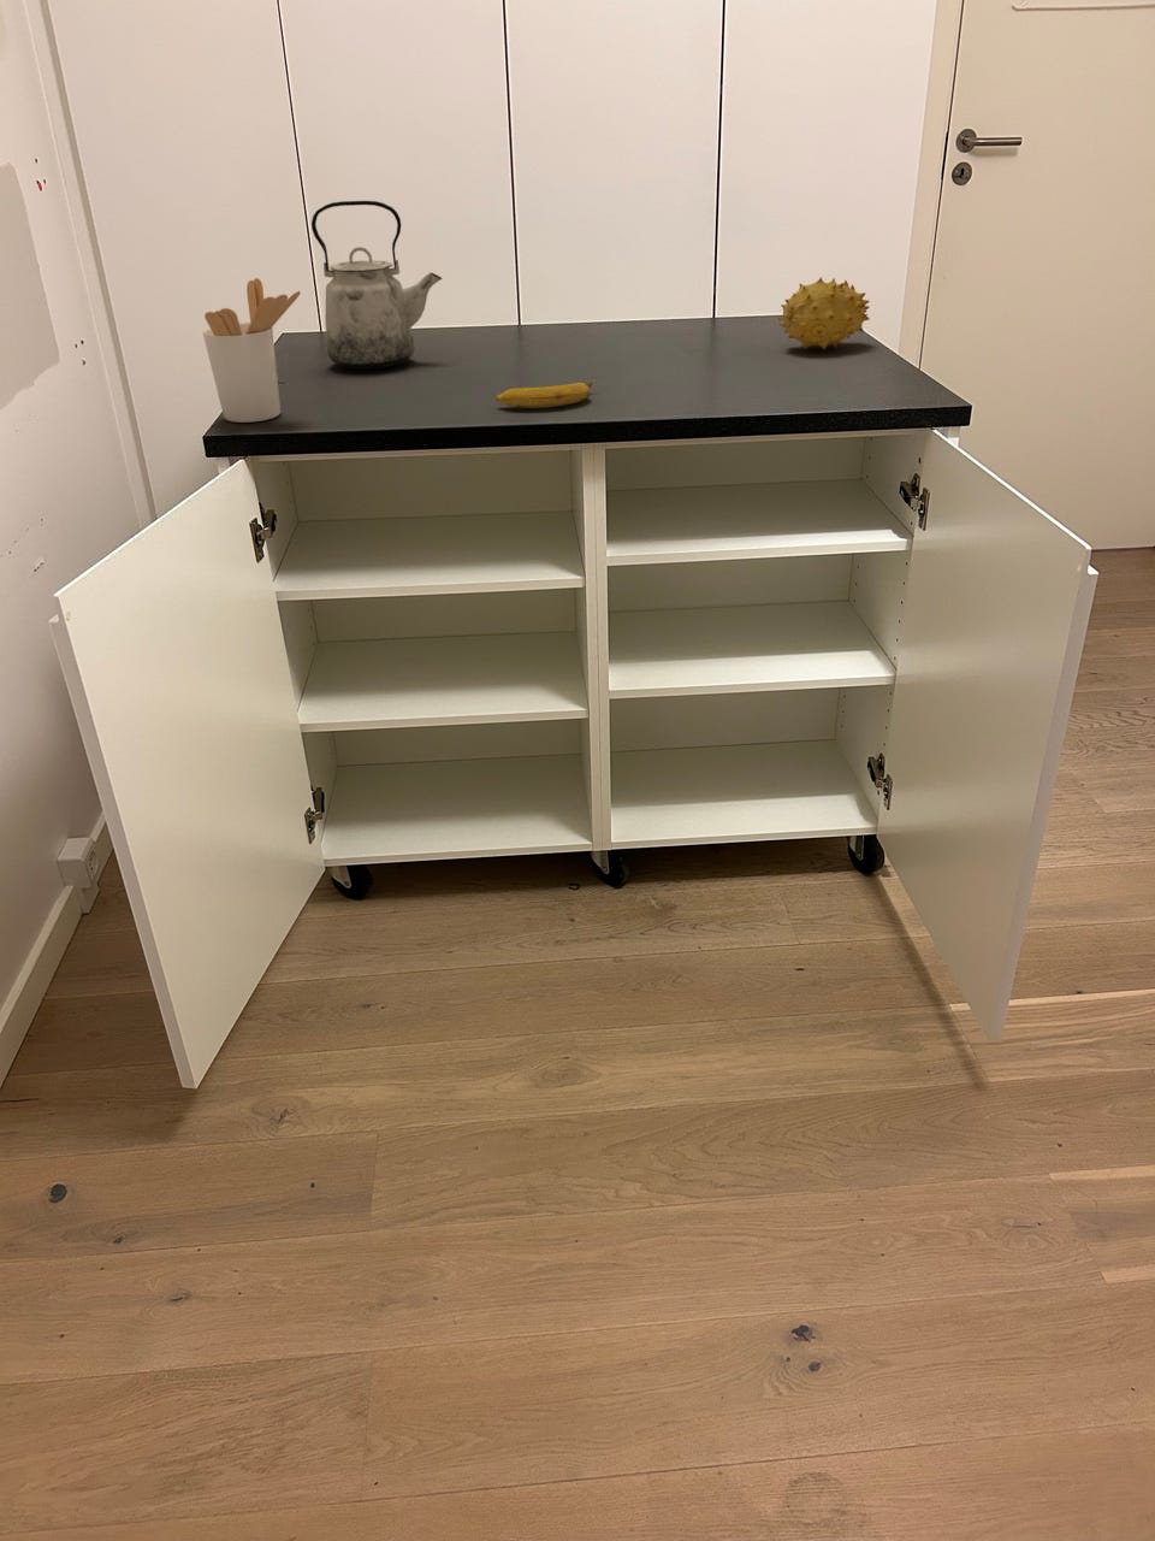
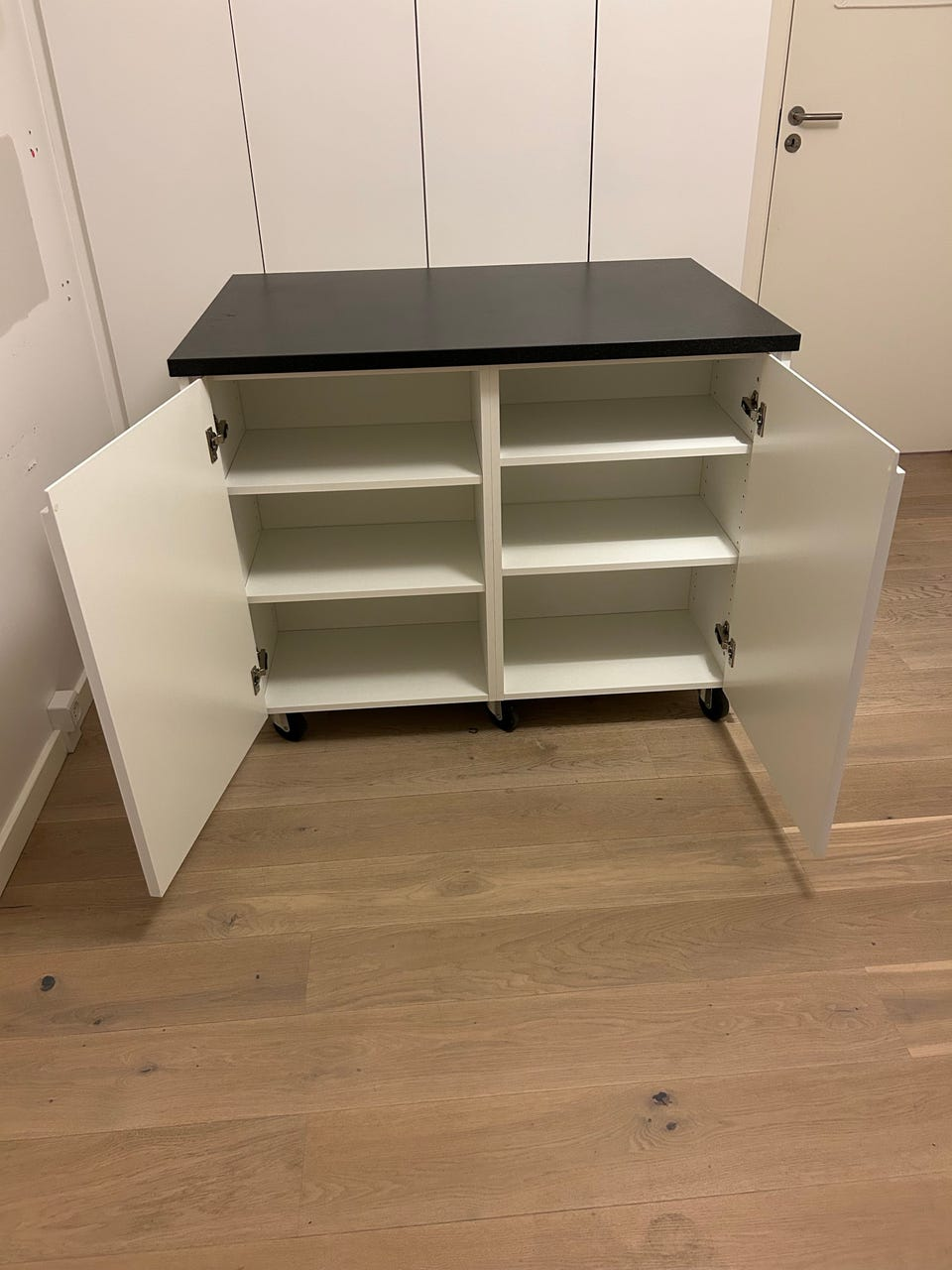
- utensil holder (256, 352)
- kettle (380, 284)
- banana (548, 391)
- fruit (825, 312)
